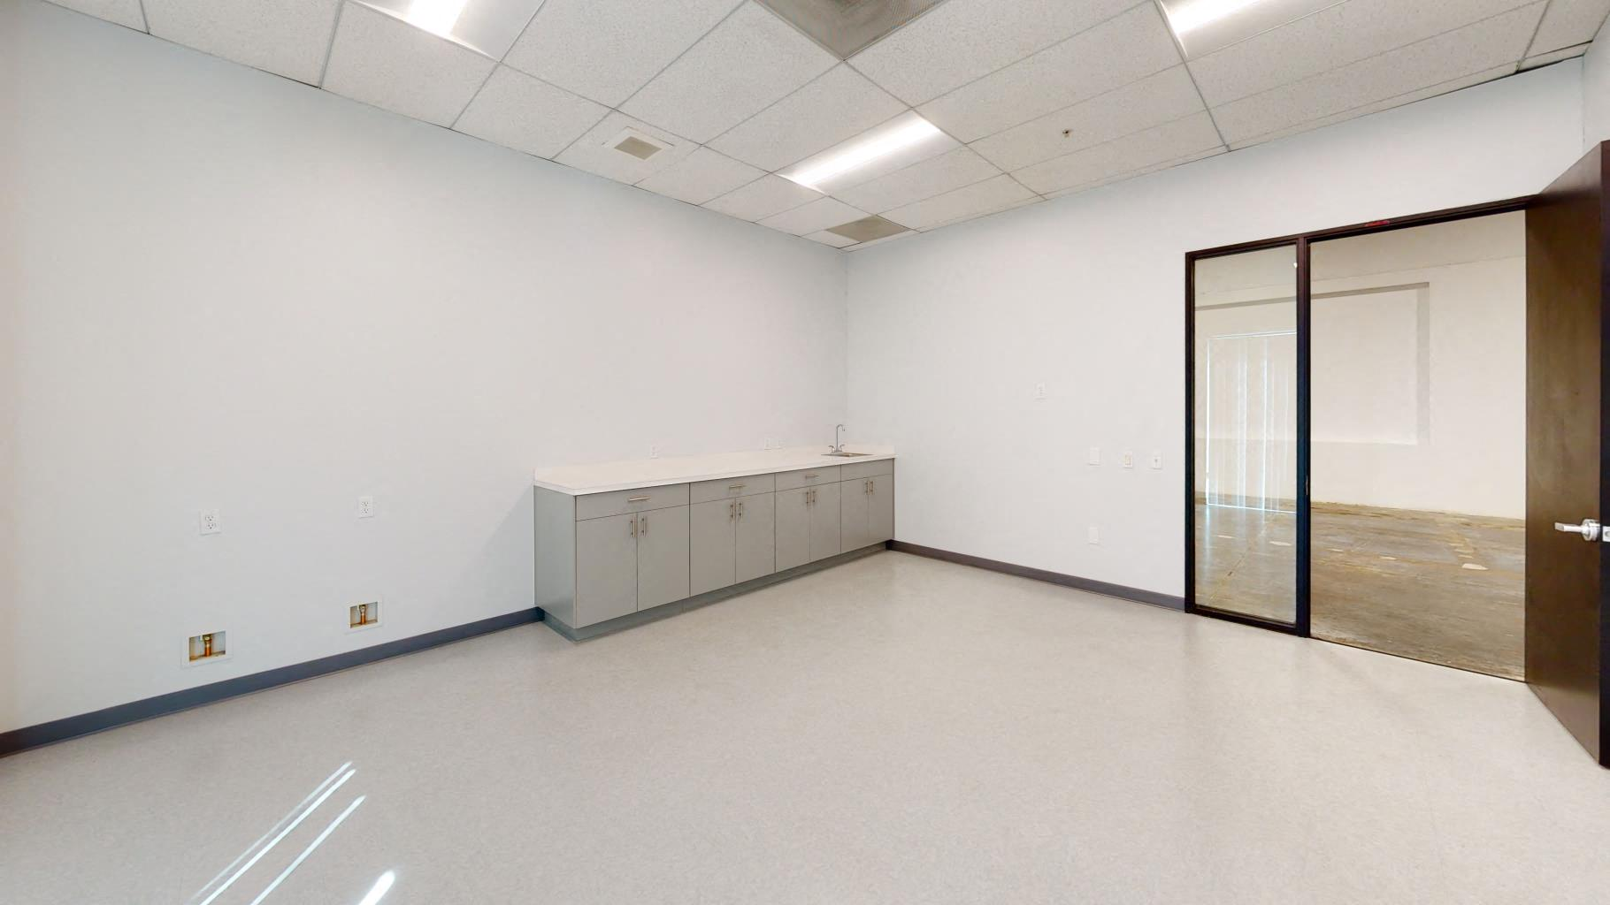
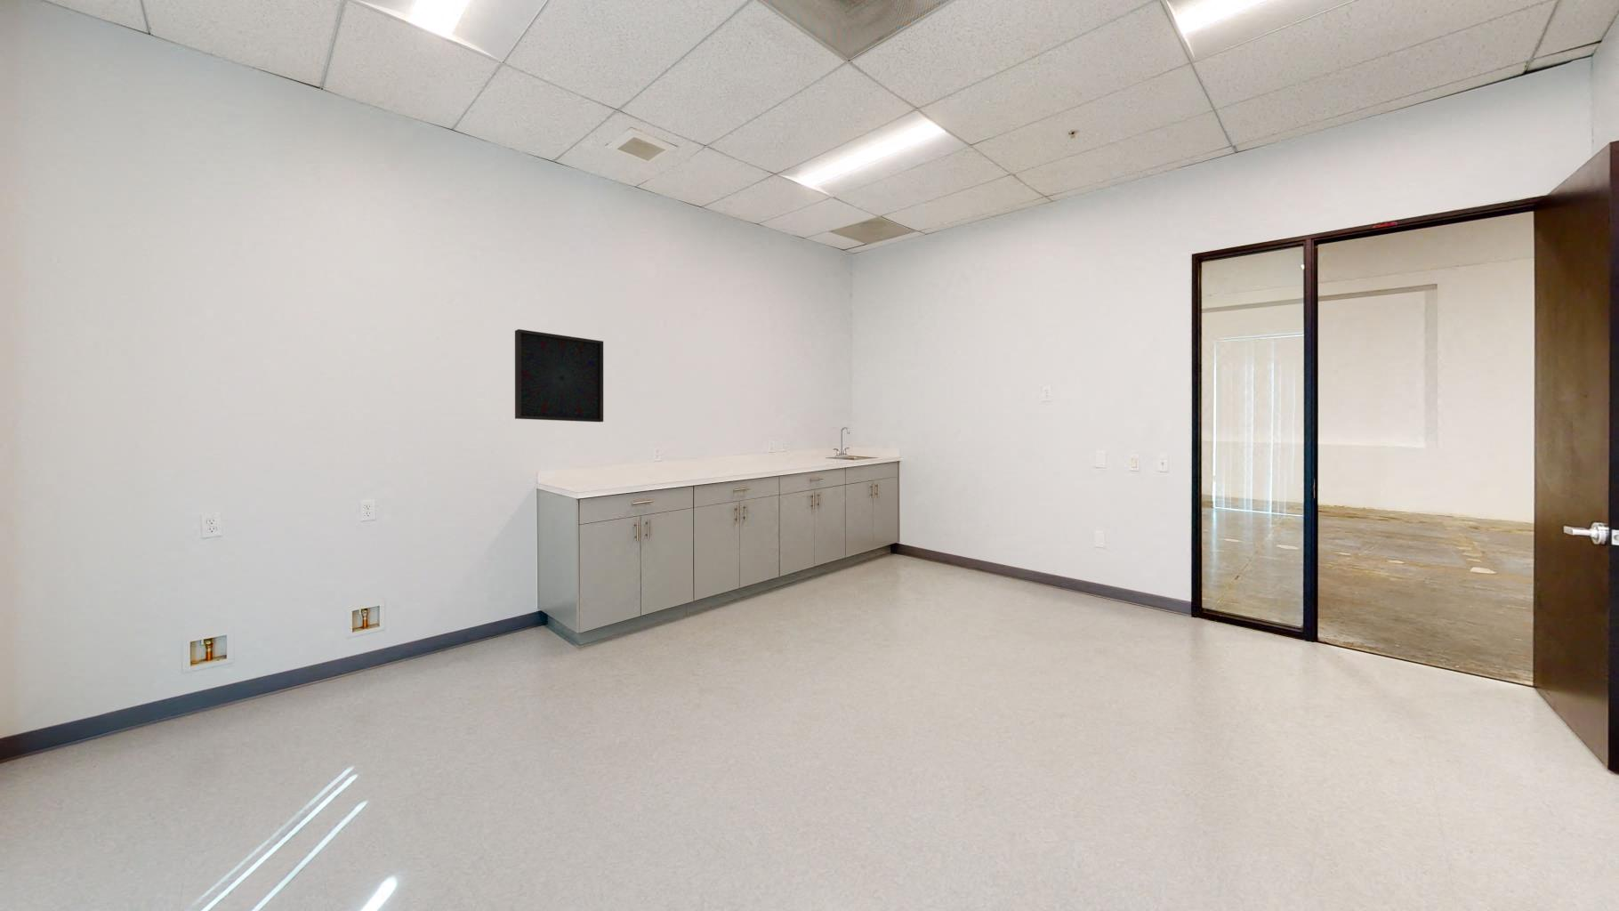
+ monitor (560, 378)
